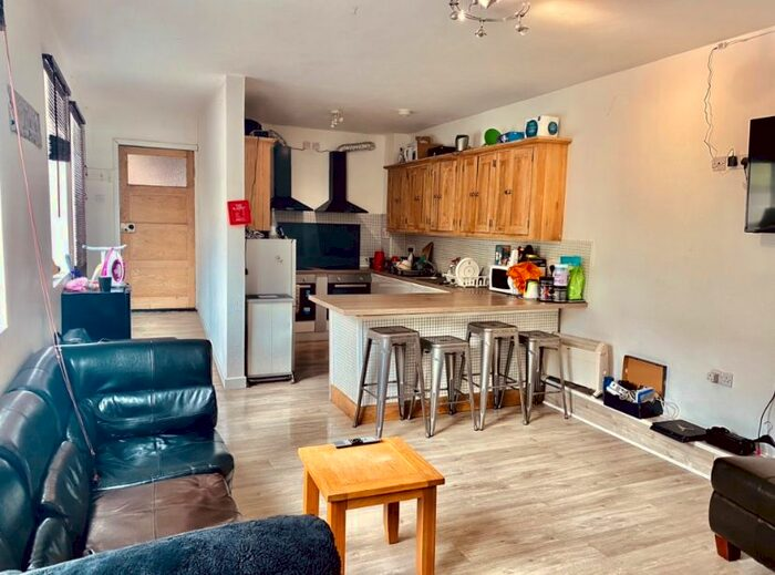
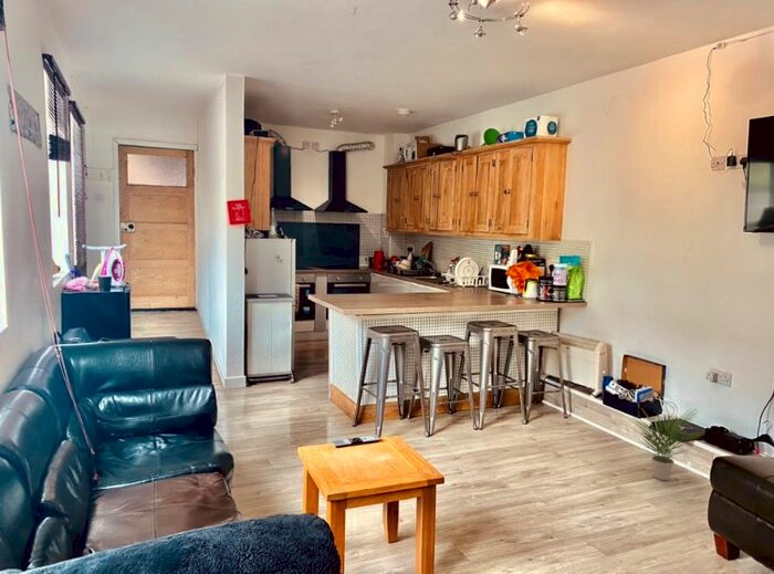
+ potted plant (662, 440)
